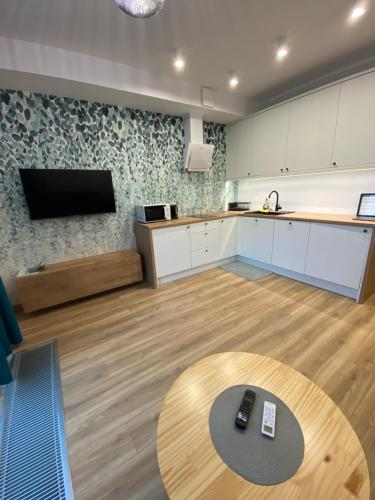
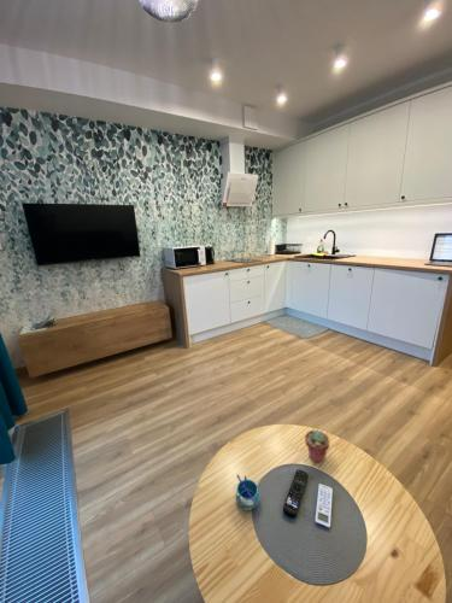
+ mug (247, 491)
+ potted succulent (317, 443)
